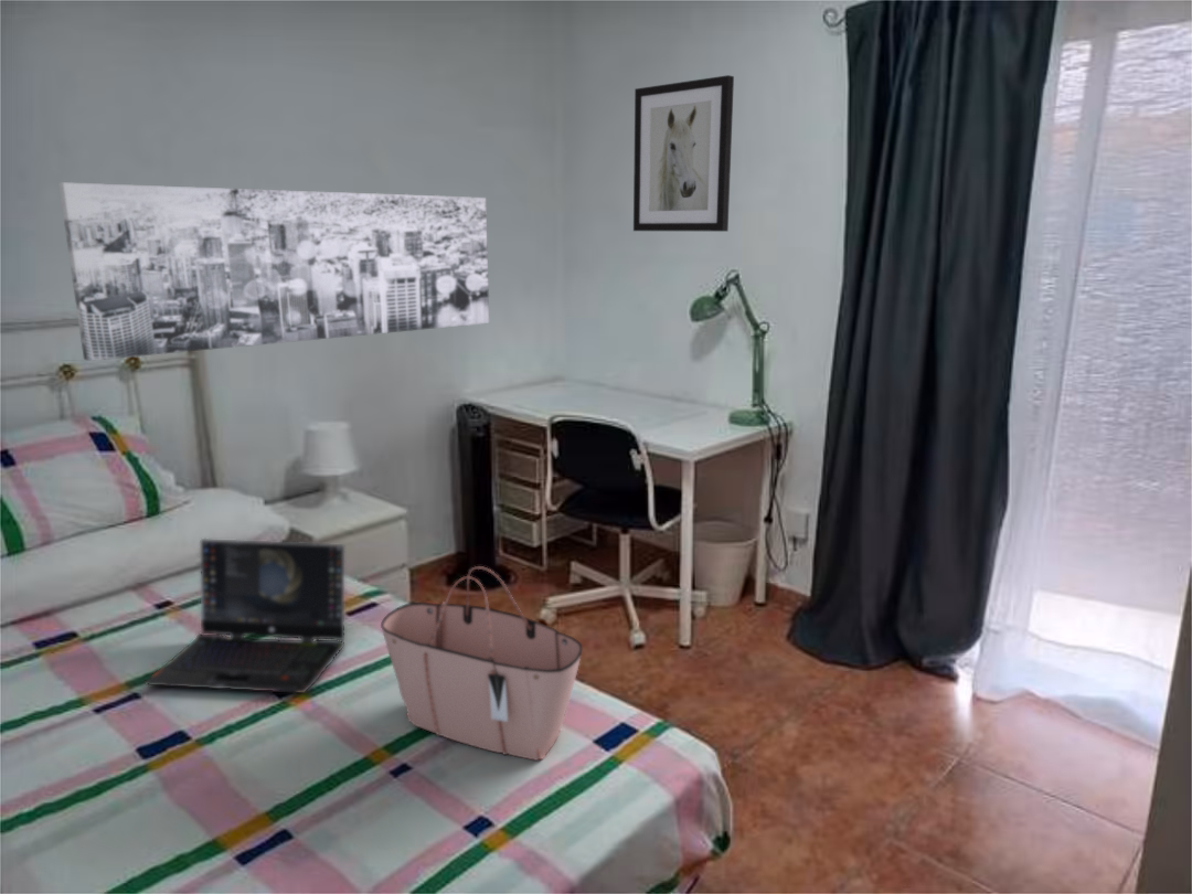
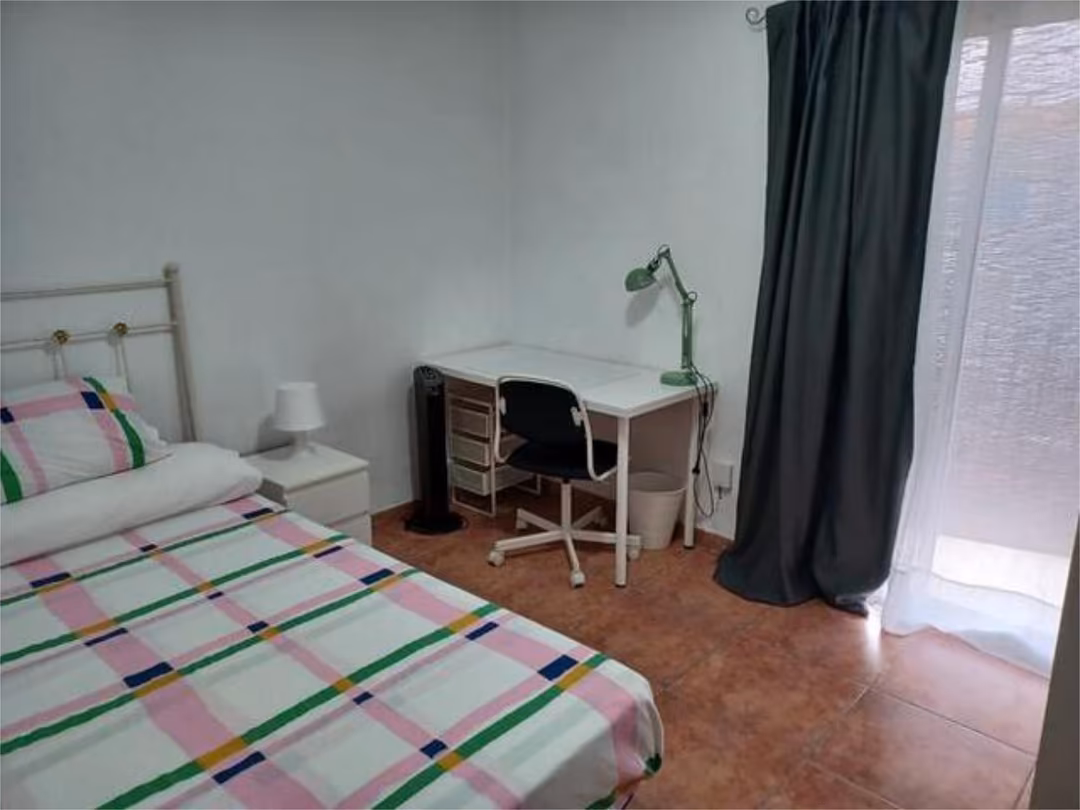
- wall art (315, 266)
- wall art (680, 158)
- tote bag (482, 654)
- laptop computer (249, 613)
